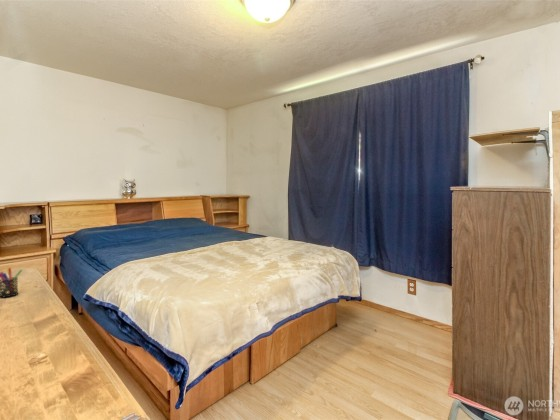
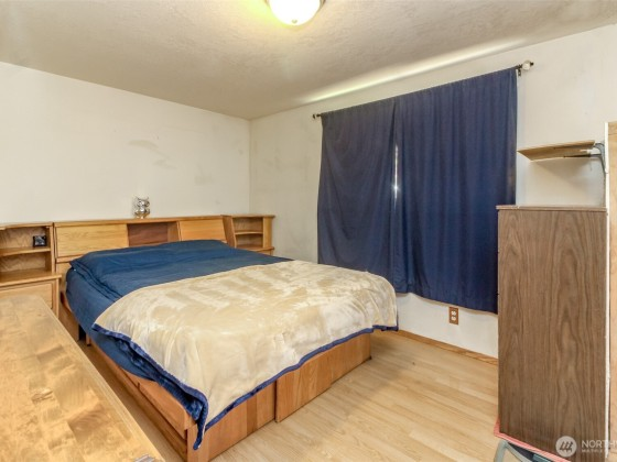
- pen holder (10, 280)
